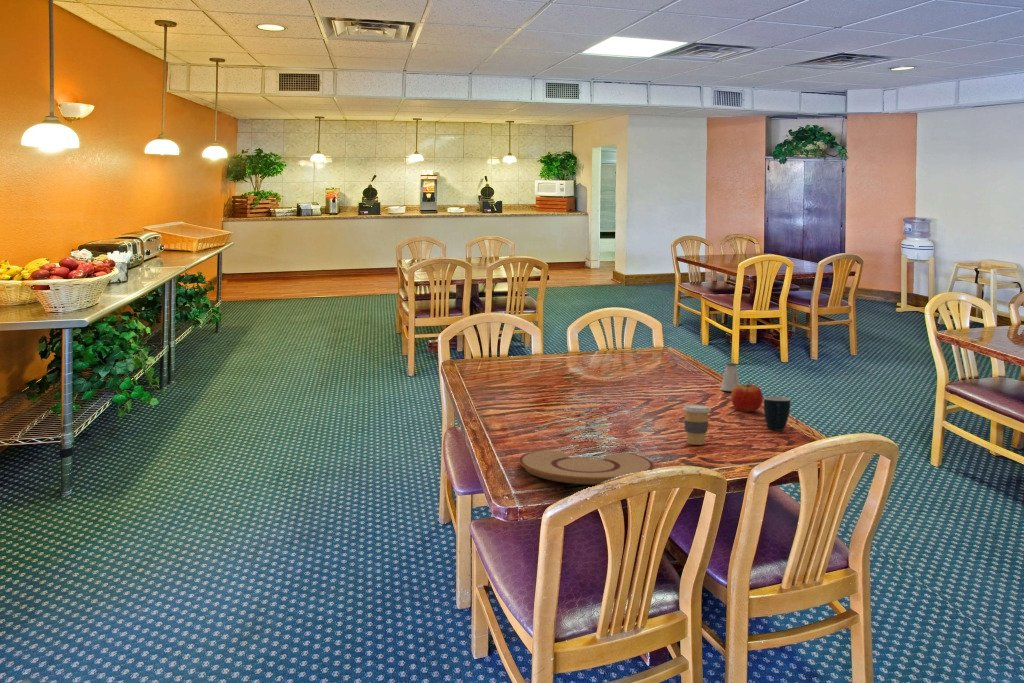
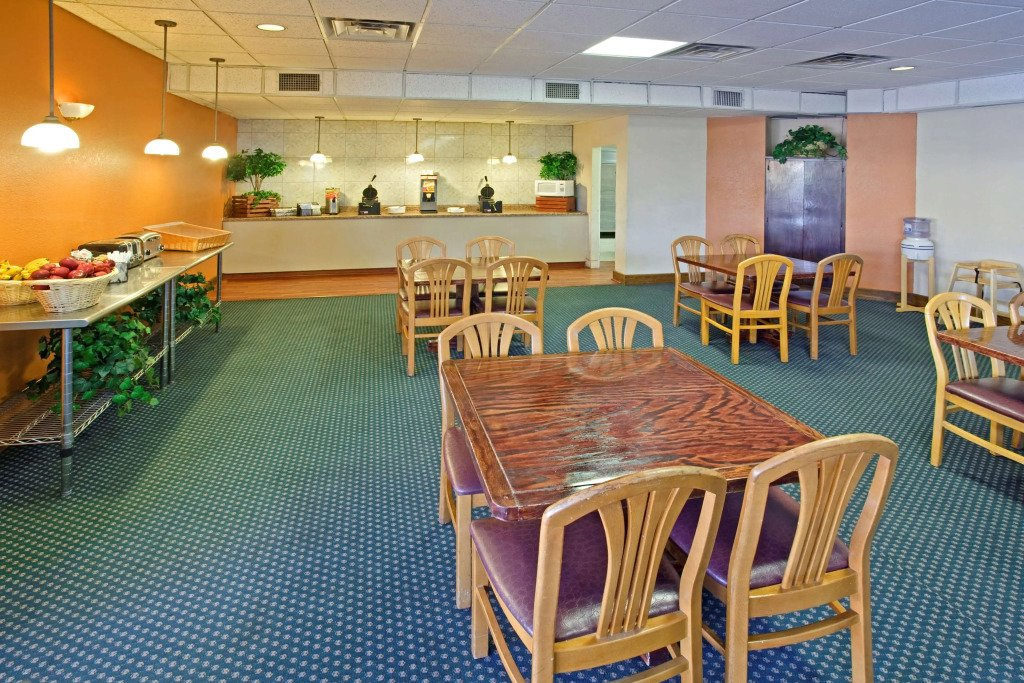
- saltshaker (730, 376)
- mug (777, 414)
- coffee cup (696, 424)
- plate (585, 464)
- apple (746, 396)
